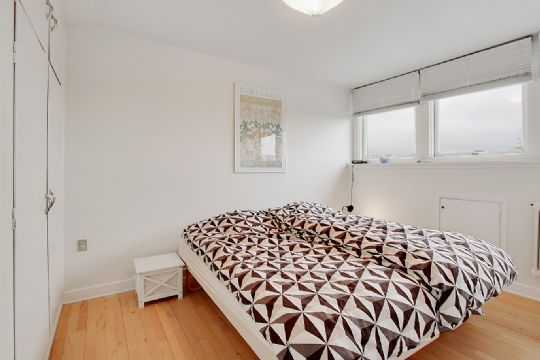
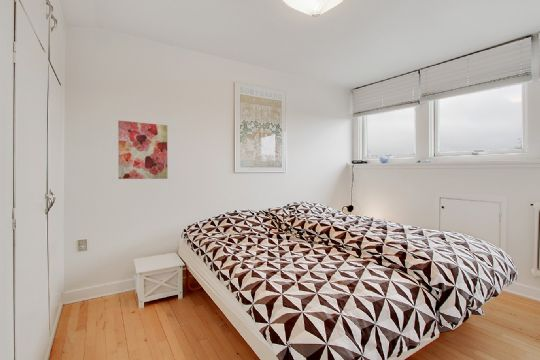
+ wall art (143, 151)
